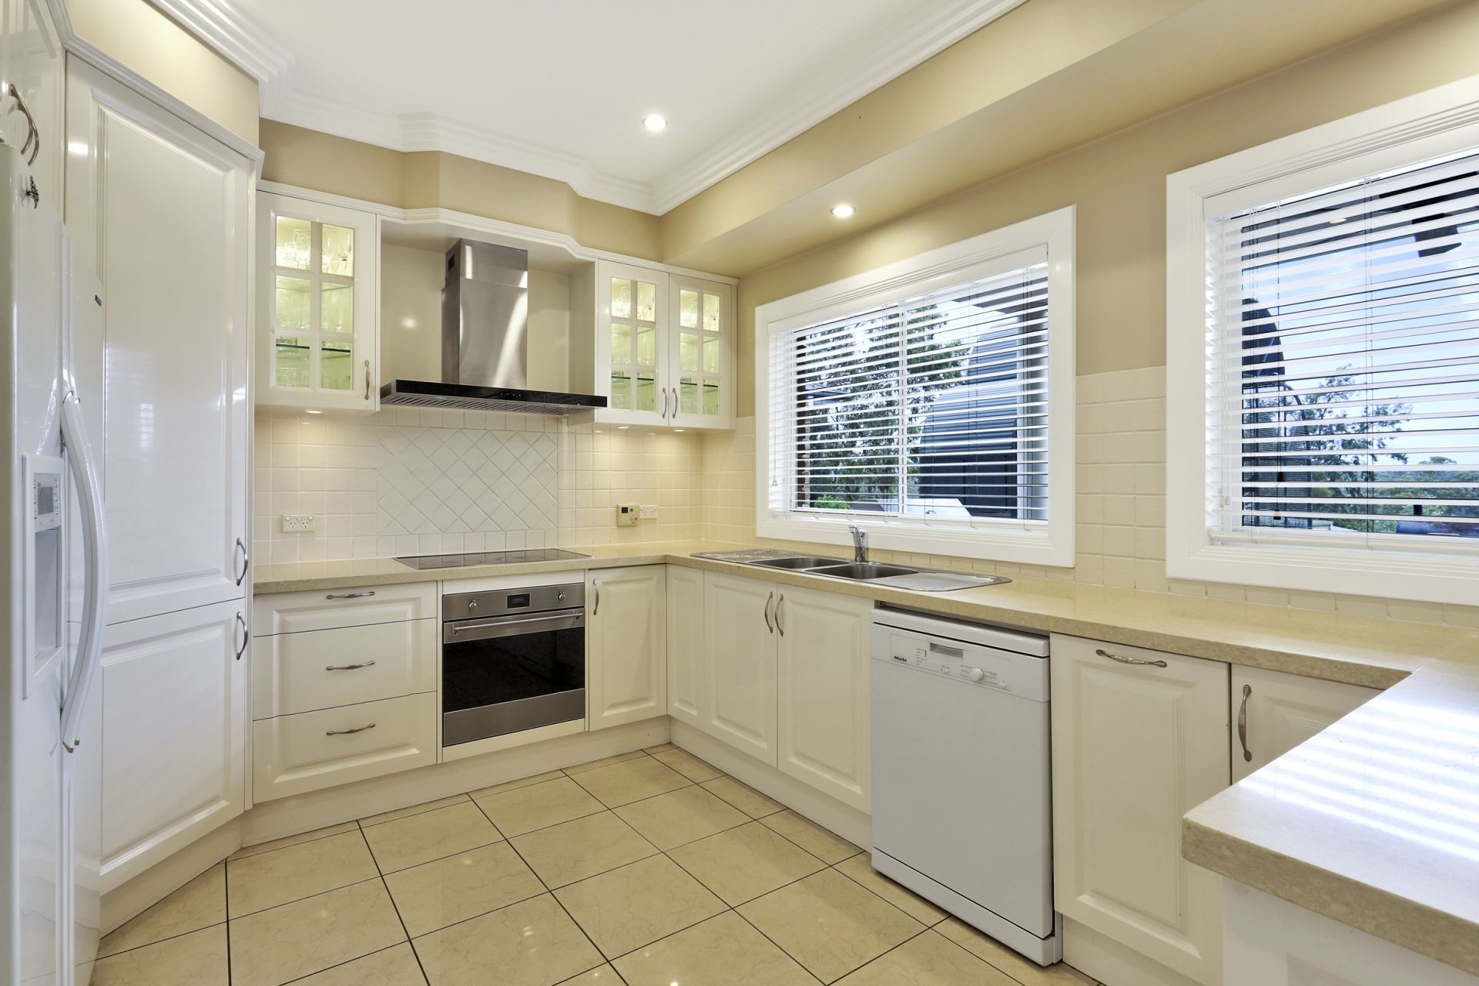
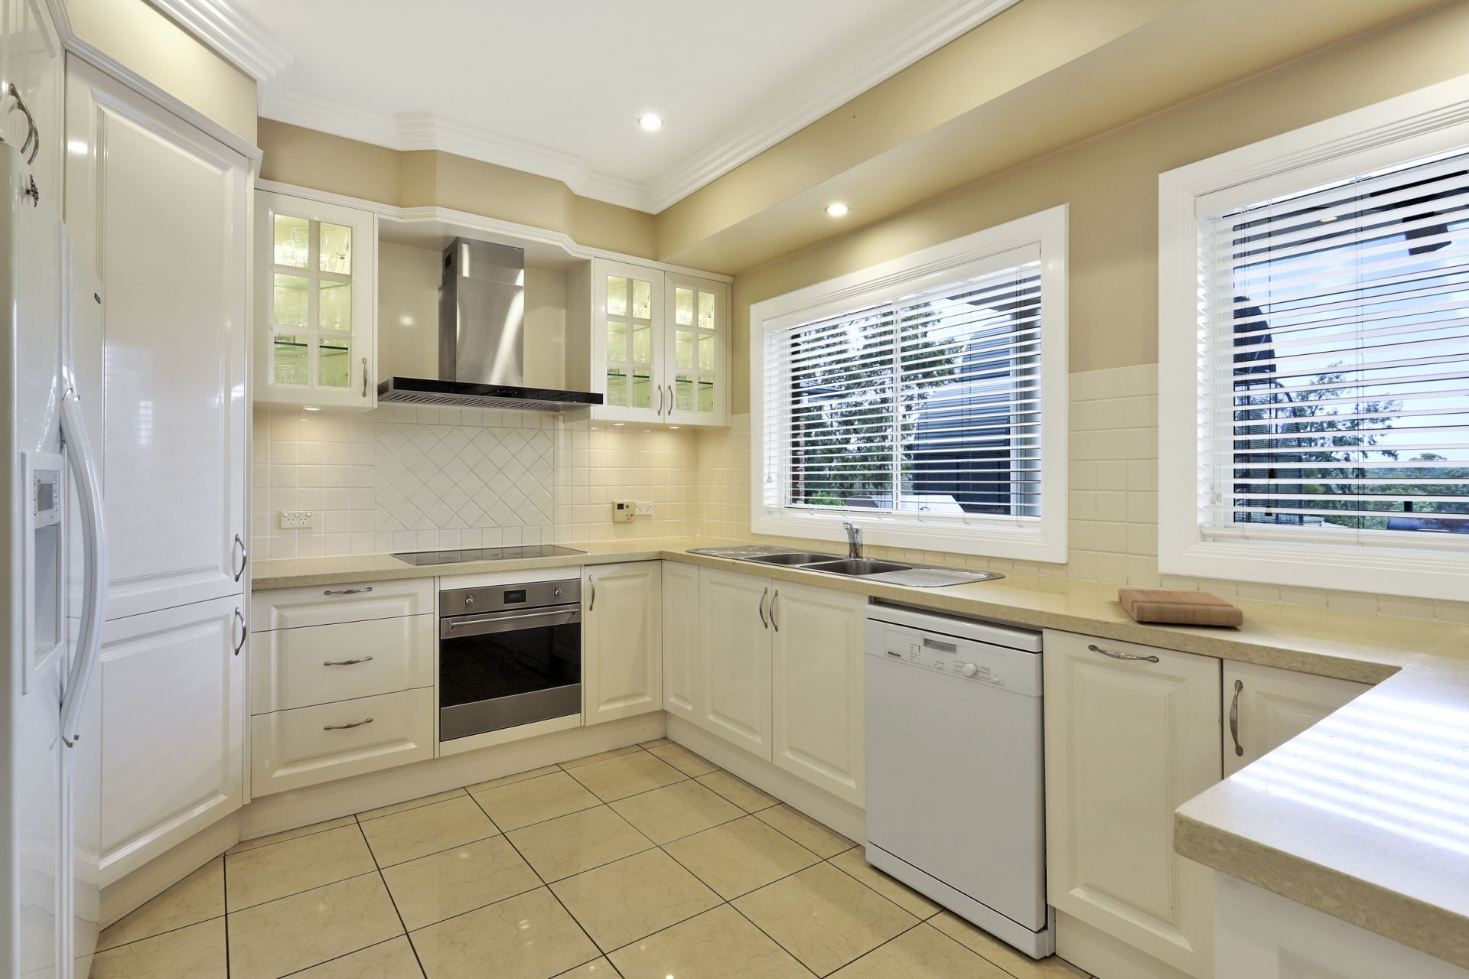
+ cutting board (1174, 605)
